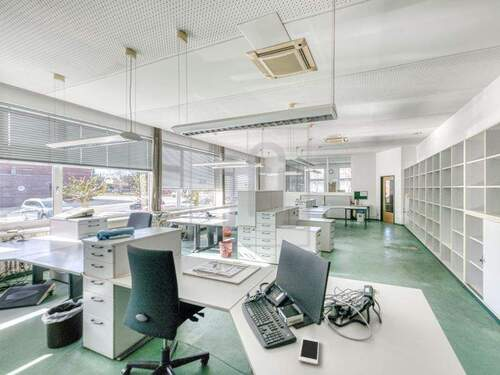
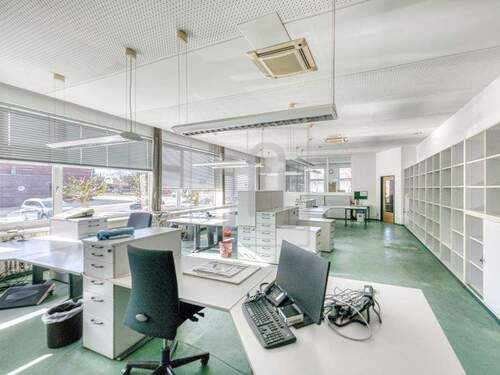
- cell phone (309, 350)
